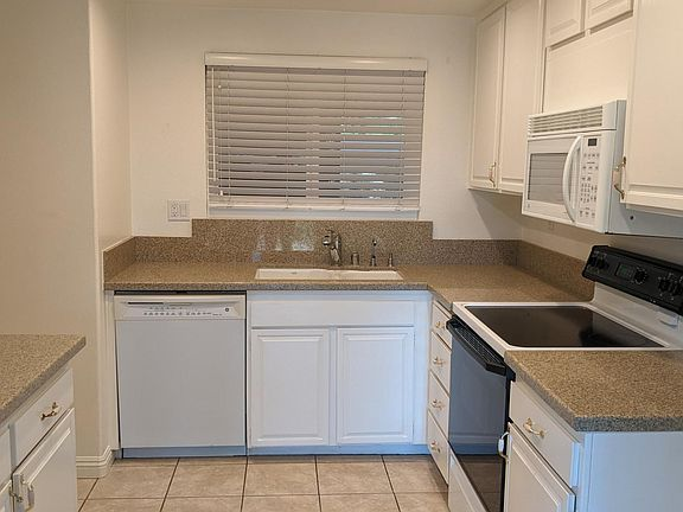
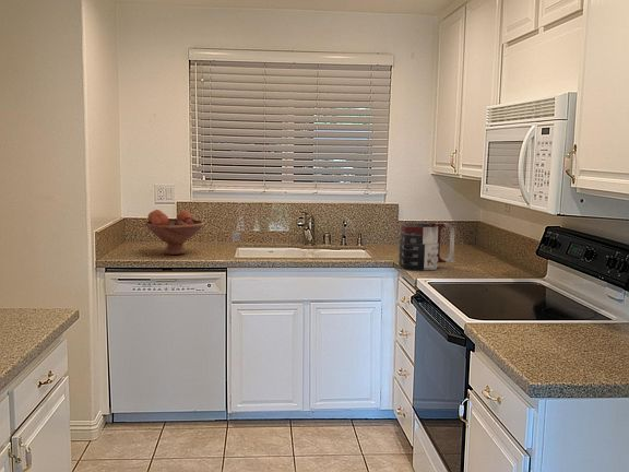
+ mug (427, 245)
+ fruit bowl (175, 232)
